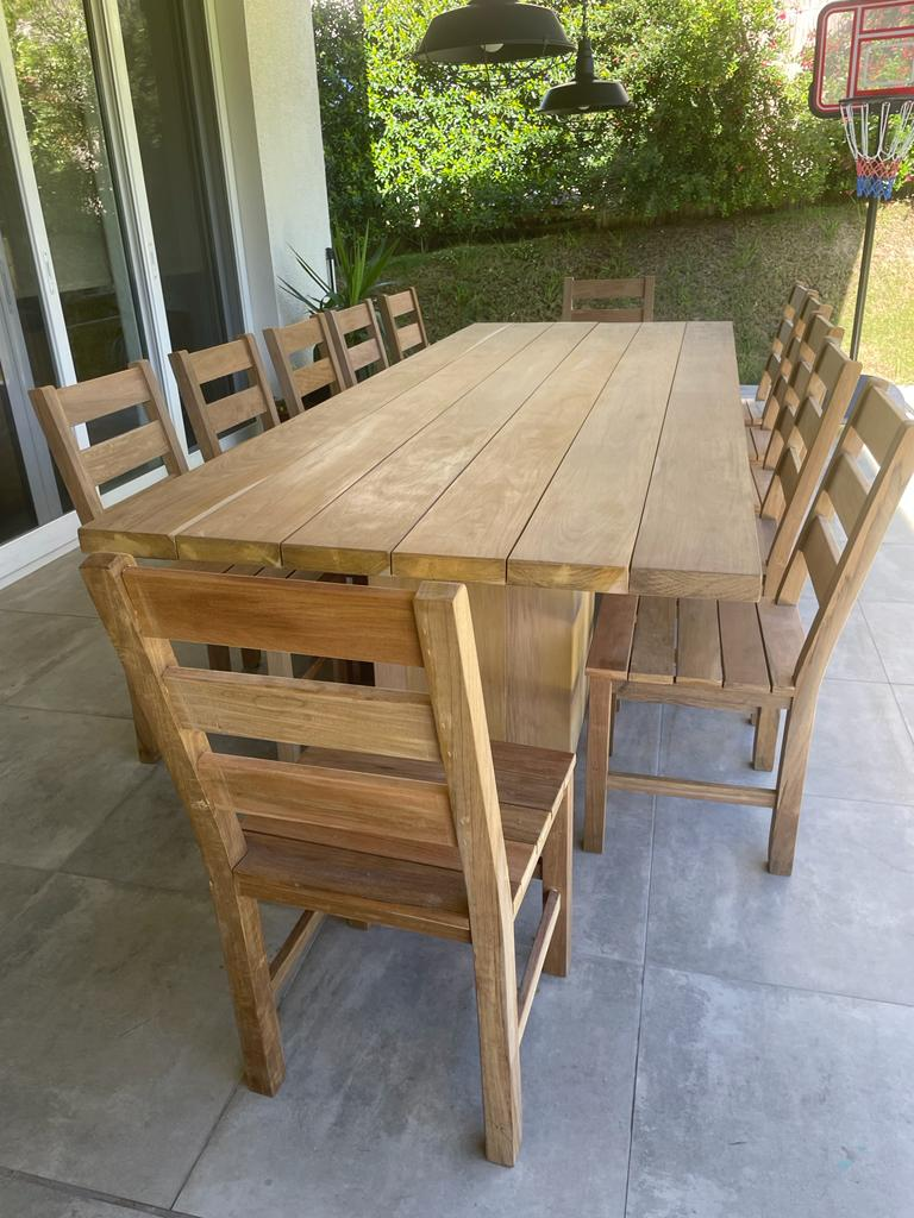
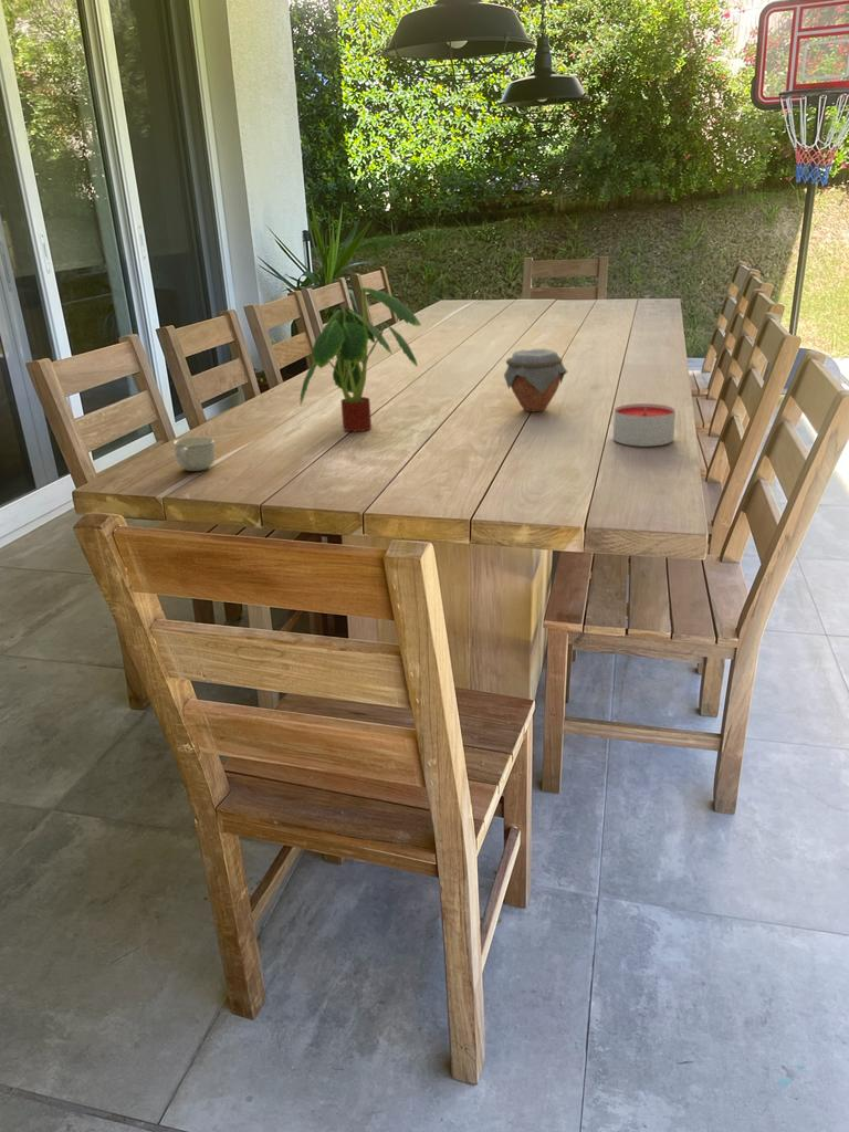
+ candle (643, 423)
+ plant (355, 357)
+ cup (192, 455)
+ jar (534, 380)
